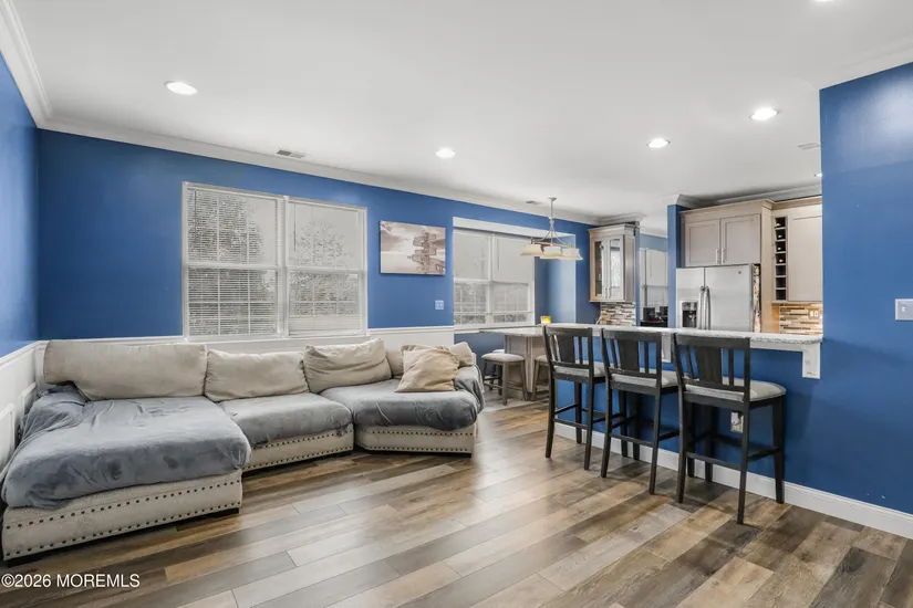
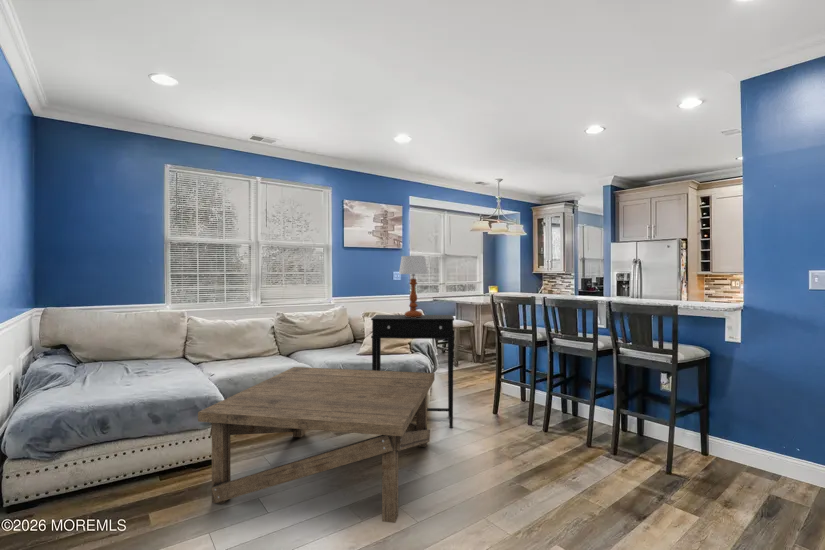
+ side table (413, 338)
+ coffee table (335, 429)
+ table lamp (413, 286)
